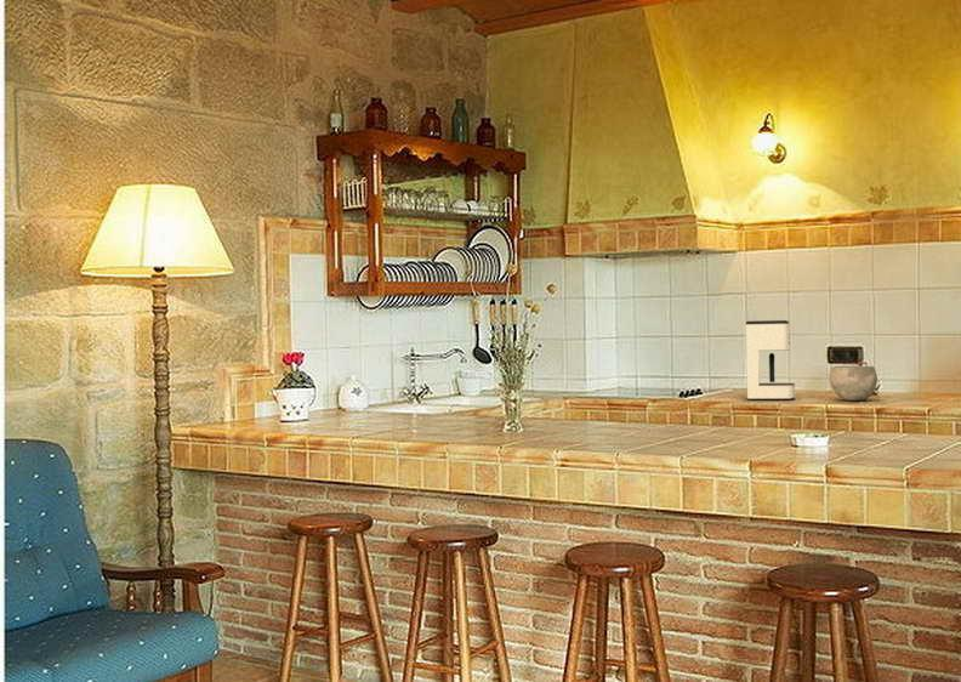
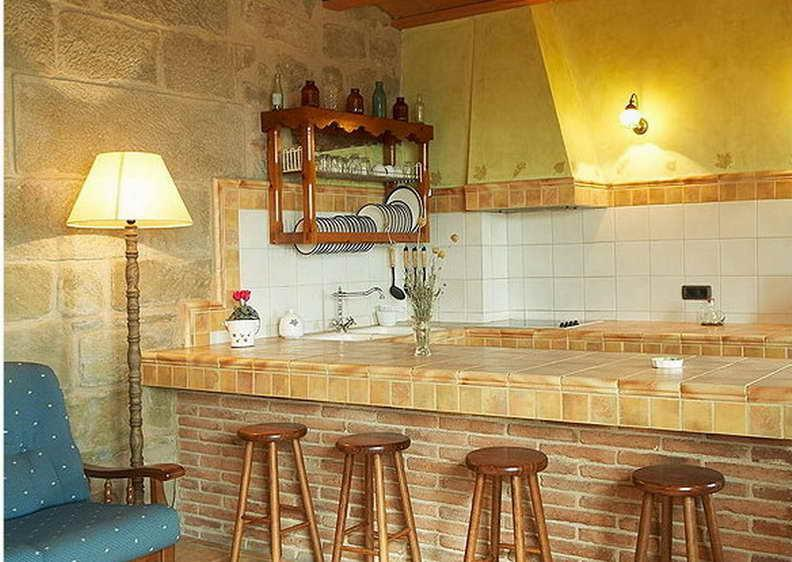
- coffee maker (769, 359)
- bowl (853, 382)
